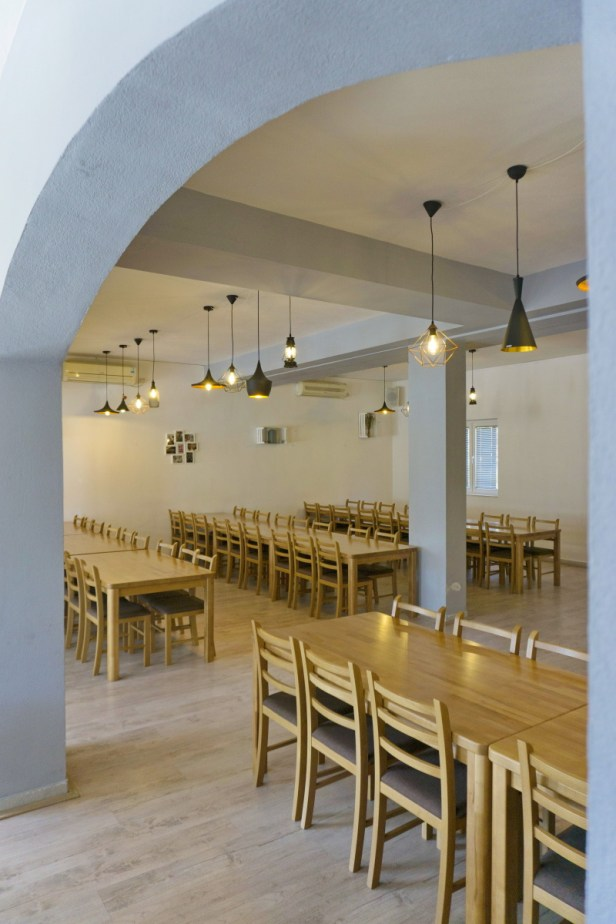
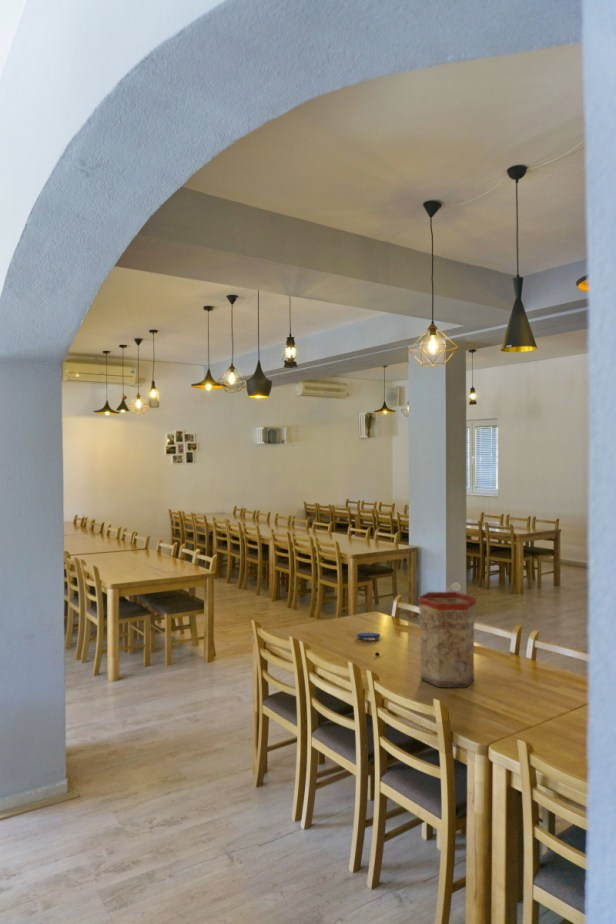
+ vase (447, 638)
+ plate (373, 637)
